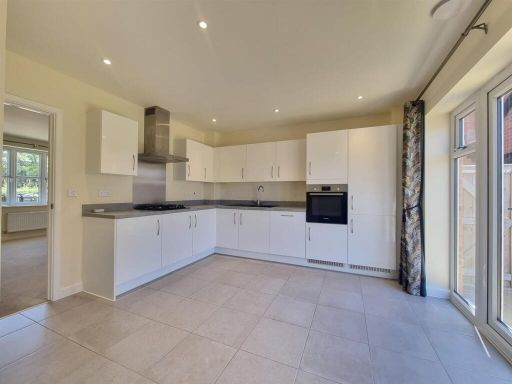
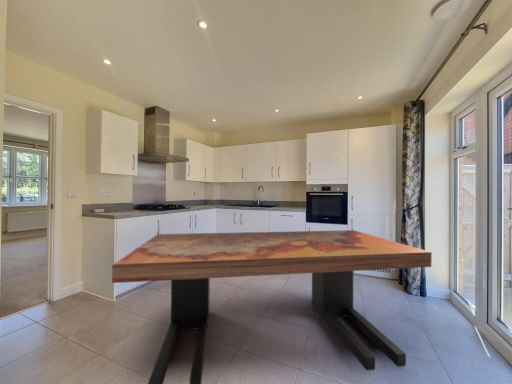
+ dining table (272, 274)
